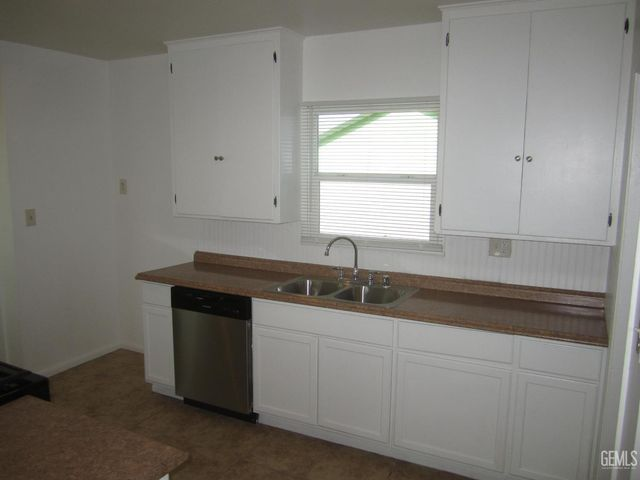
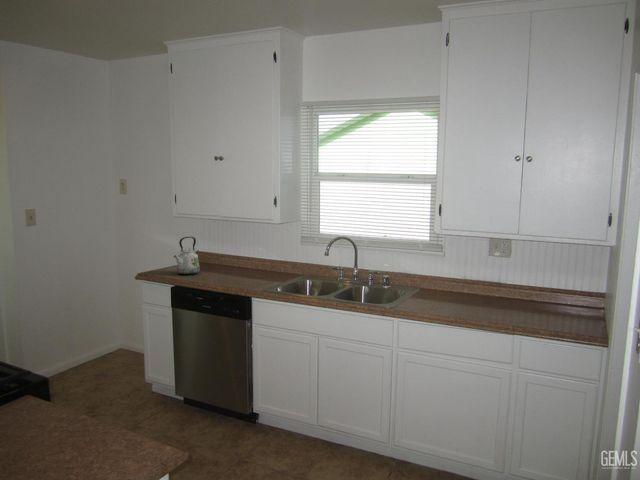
+ kettle (185, 255)
